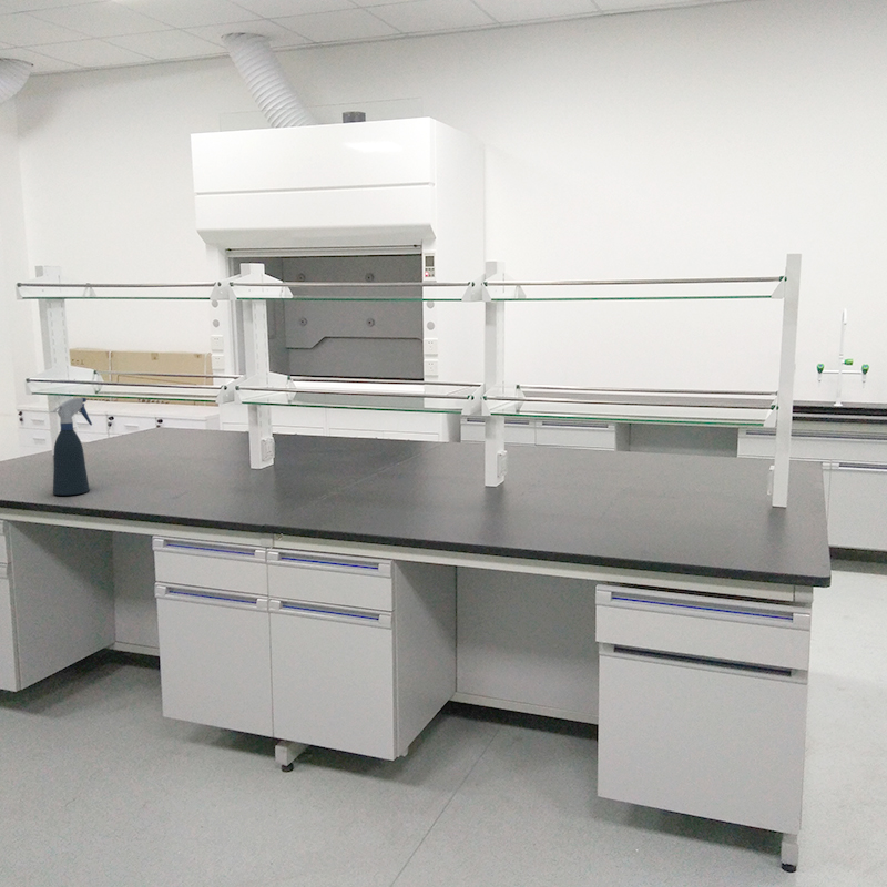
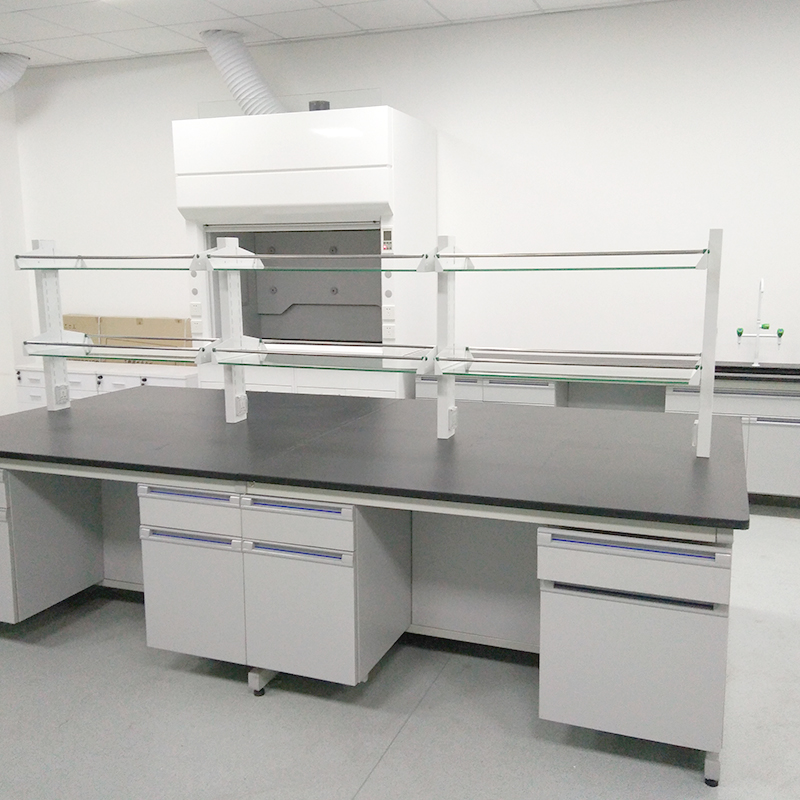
- spray bottle (69, 445)
